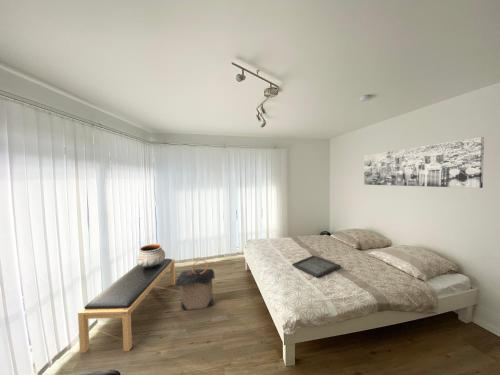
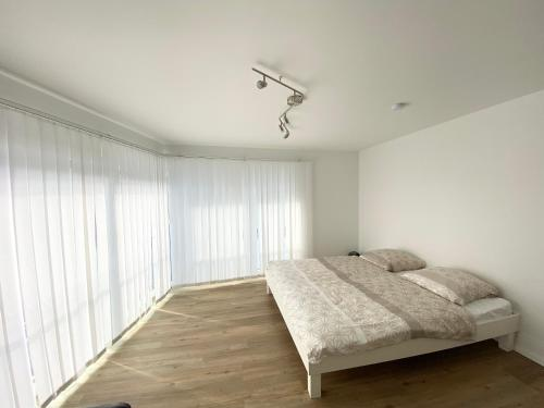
- bench (138, 292)
- laundry hamper (195, 283)
- ceramic pot (151, 255)
- wall art (407, 167)
- serving tray (315, 265)
